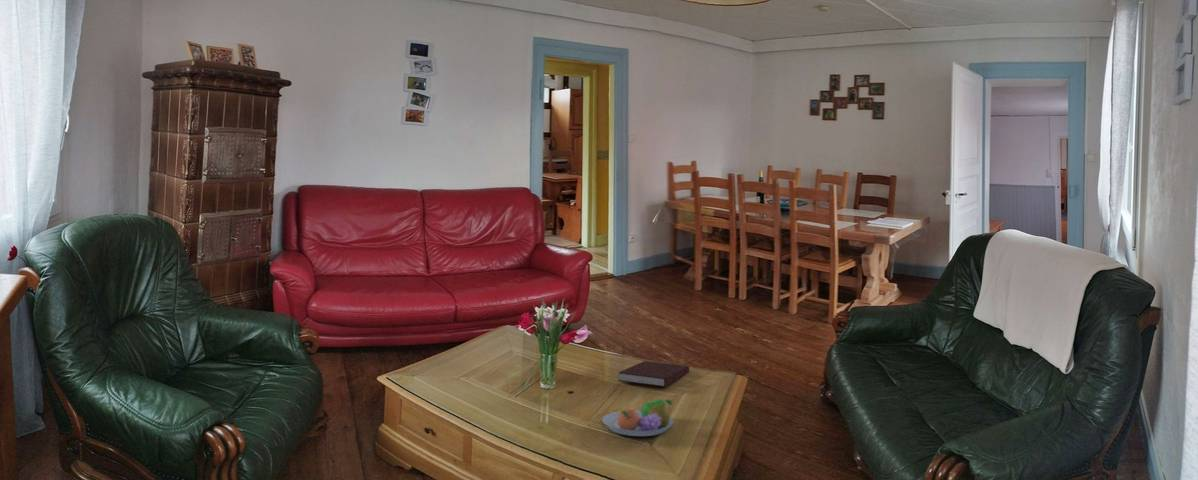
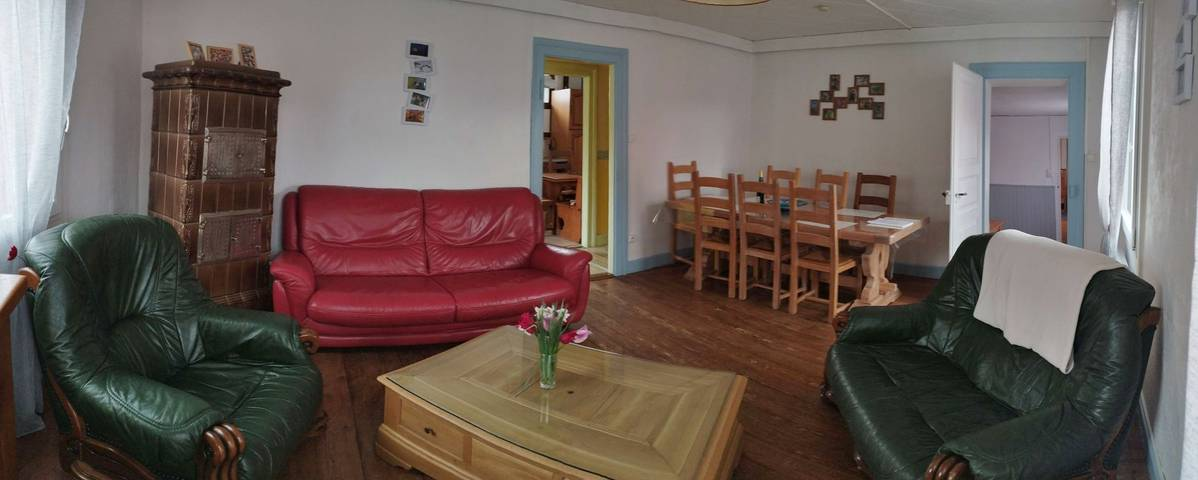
- notebook (654, 373)
- fruit bowl (640, 413)
